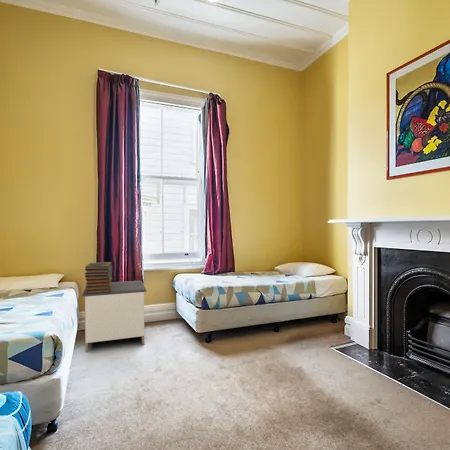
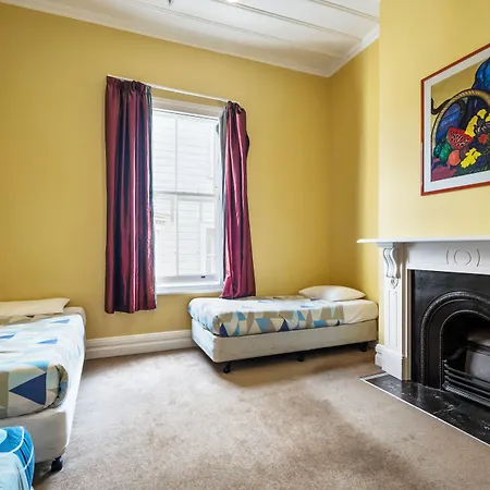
- nightstand (115, 312)
- book stack (99, 276)
